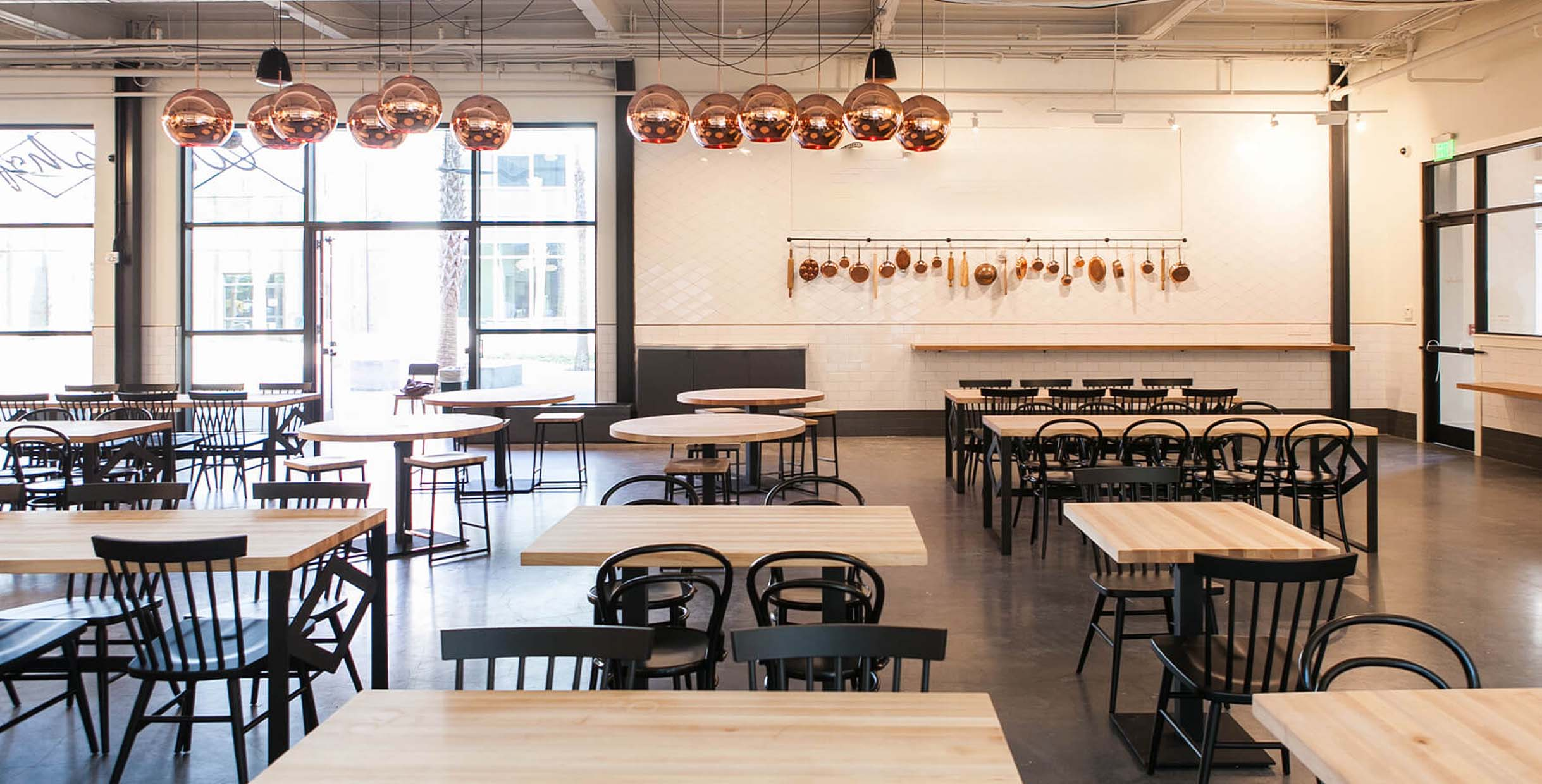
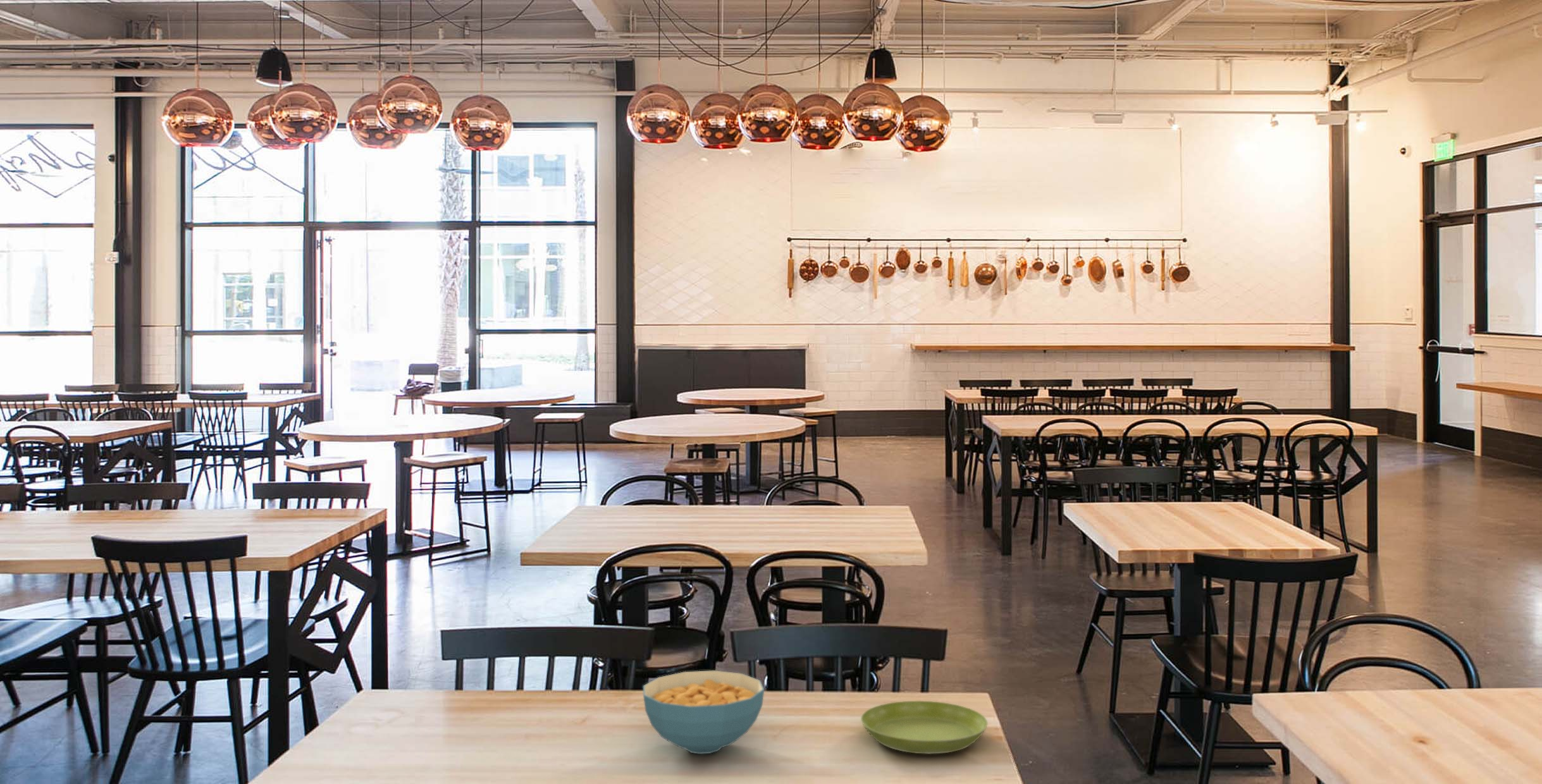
+ saucer (923, 728)
+ cereal bowl (703, 717)
